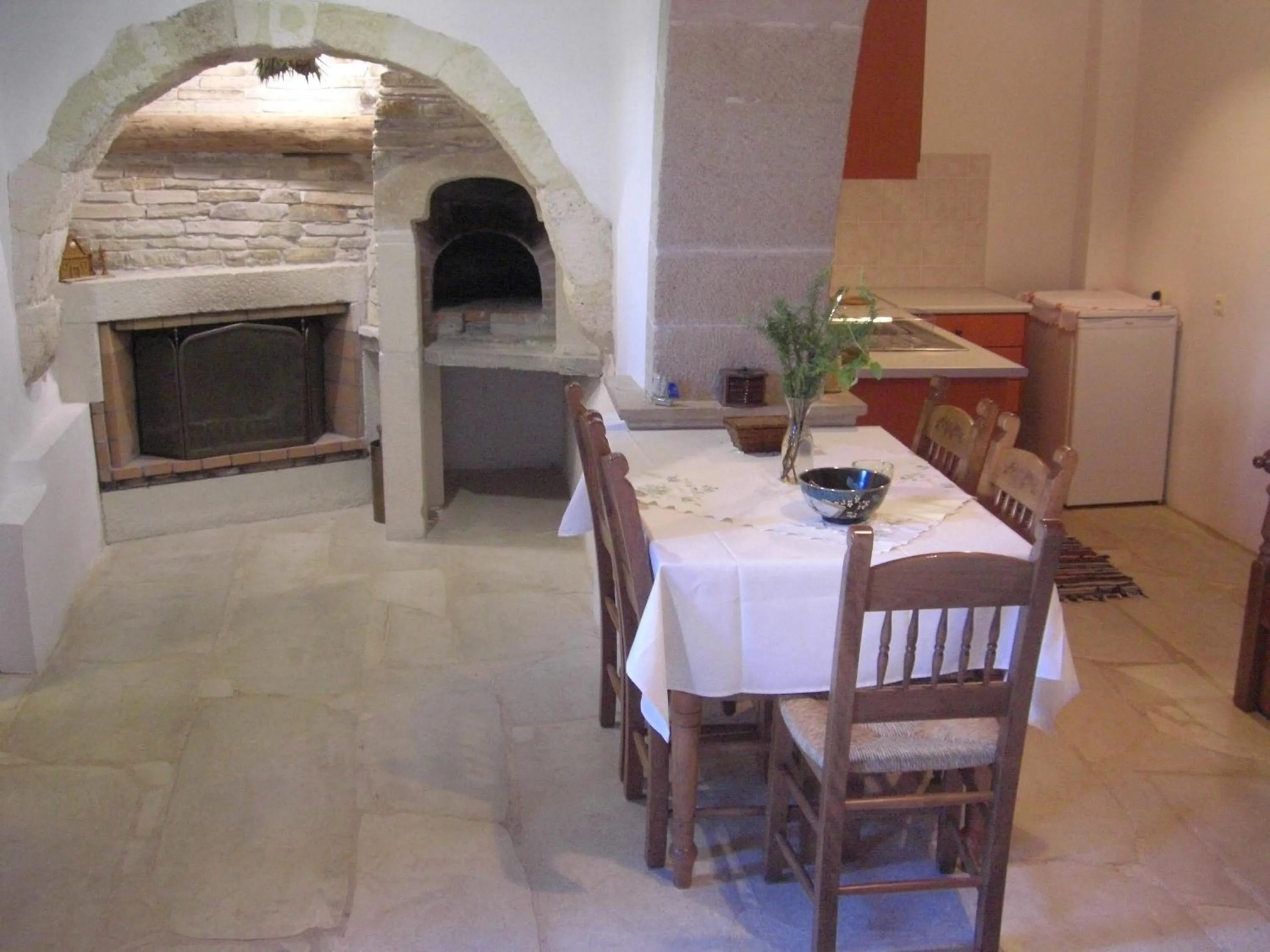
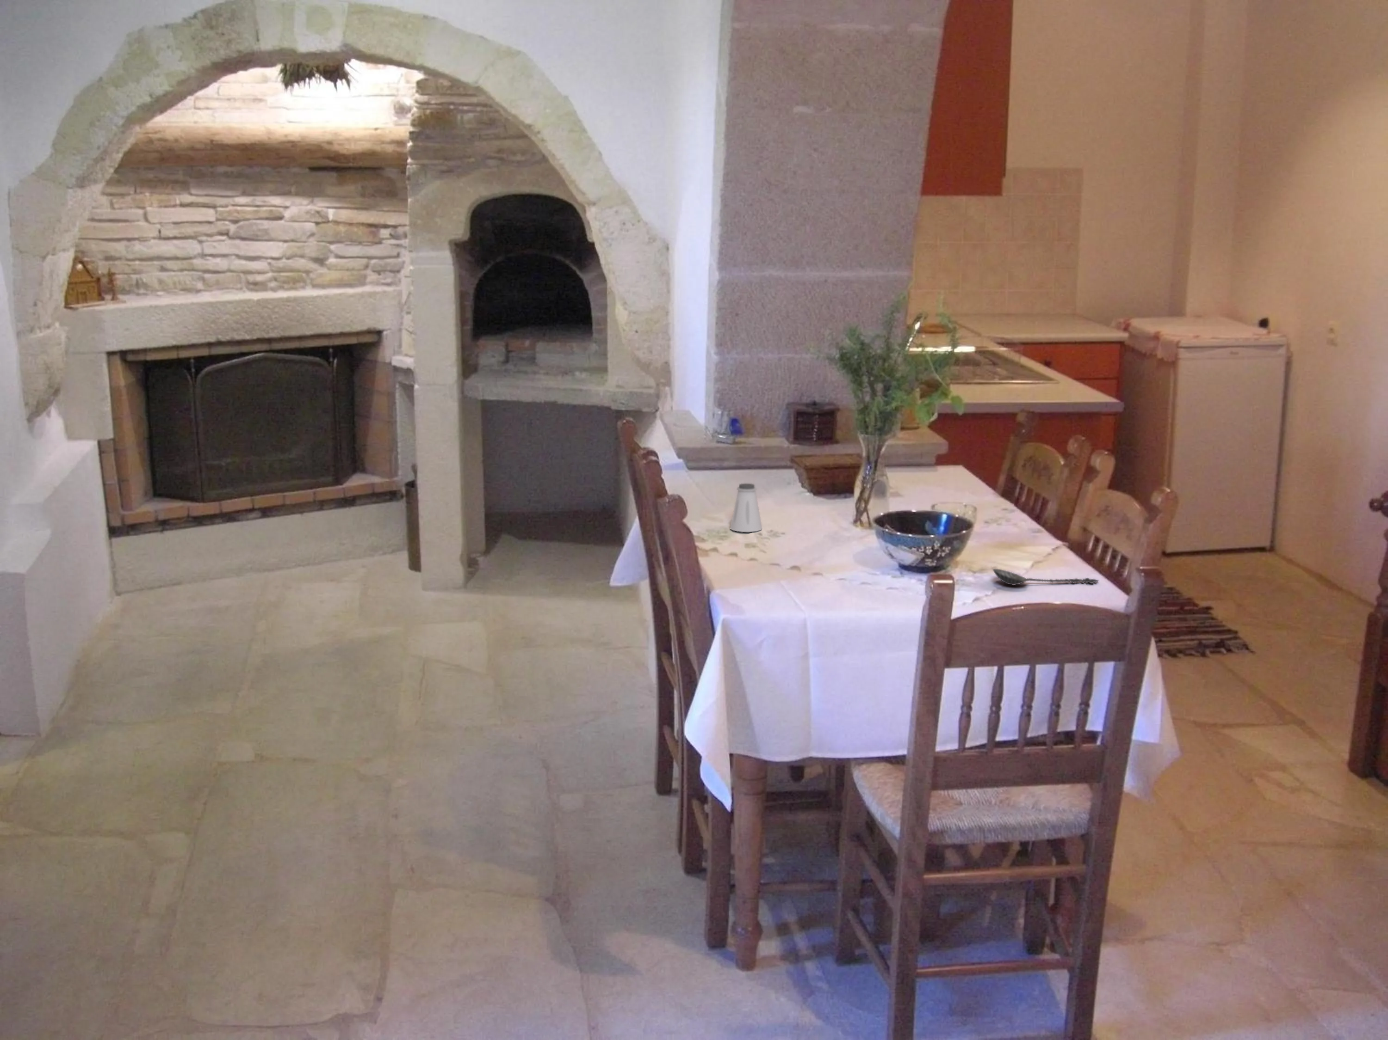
+ saltshaker (746, 507)
+ spoon (1045, 579)
